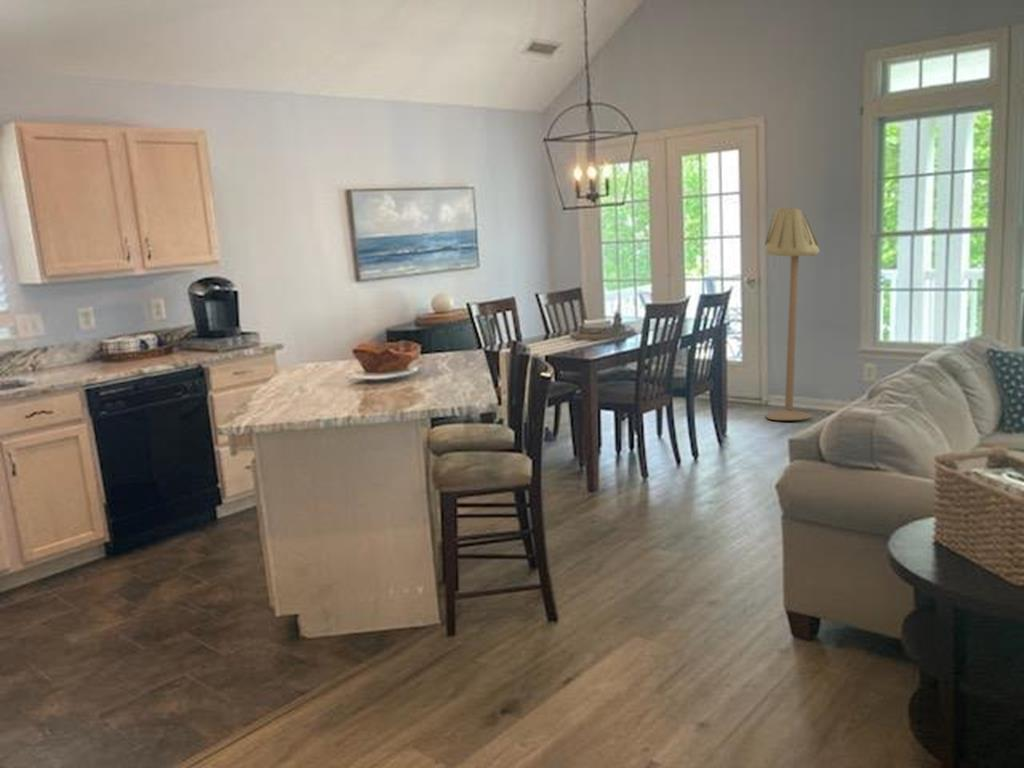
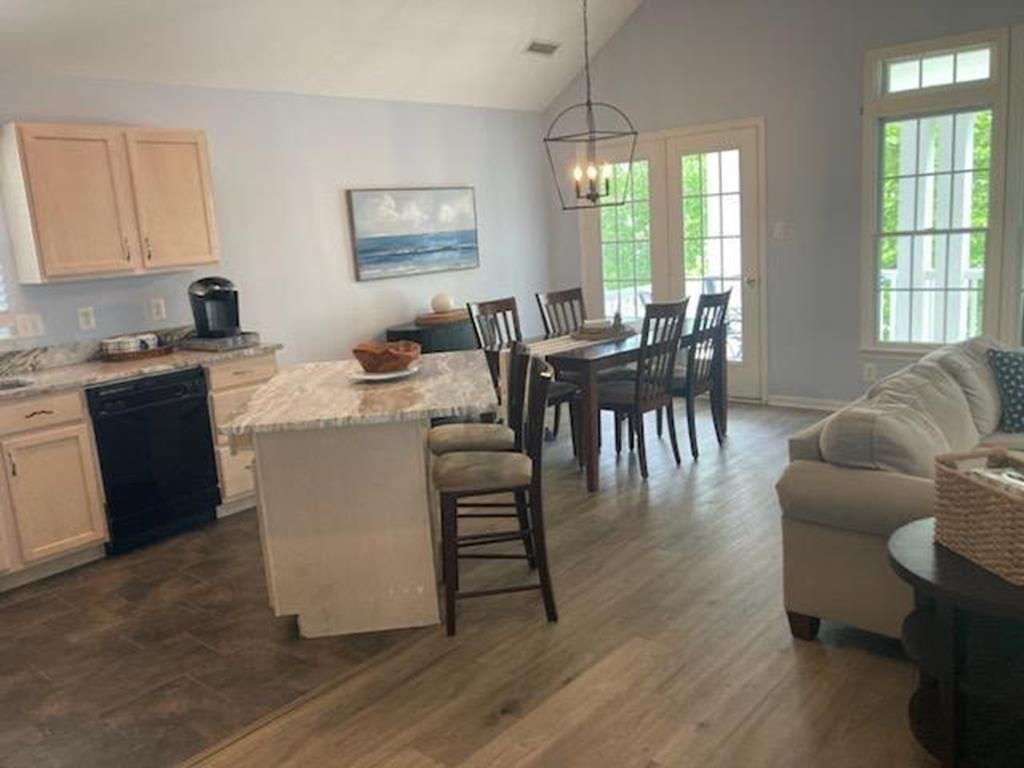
- floor lamp (792, 312)
